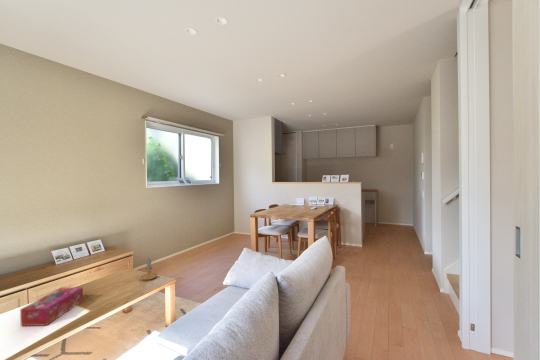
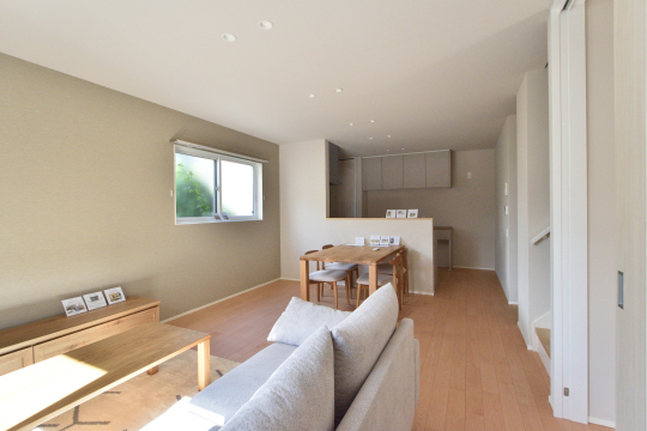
- tissue box (54, 304)
- candle (147, 268)
